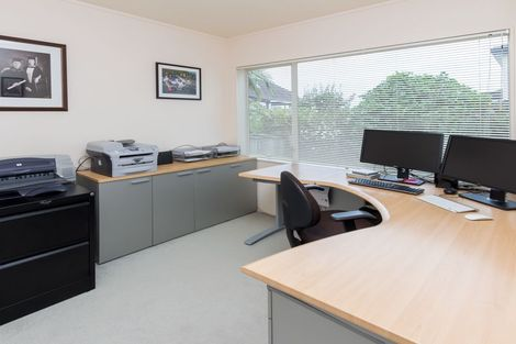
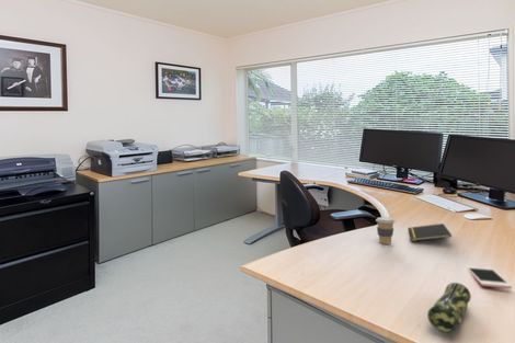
+ cell phone (487, 276)
+ pencil case (449, 307)
+ notepad (427, 231)
+ coffee cup (385, 230)
